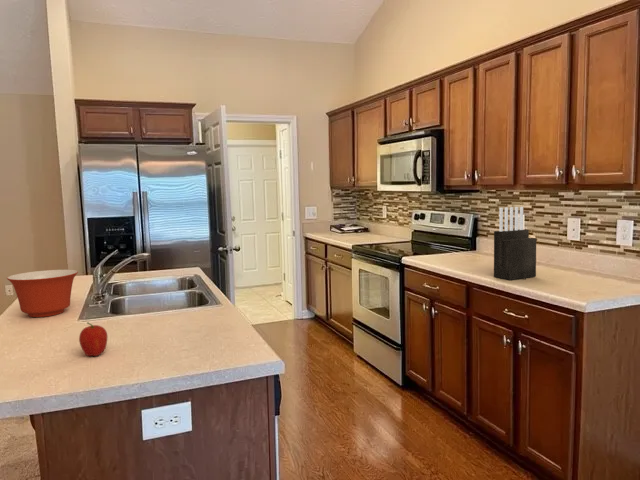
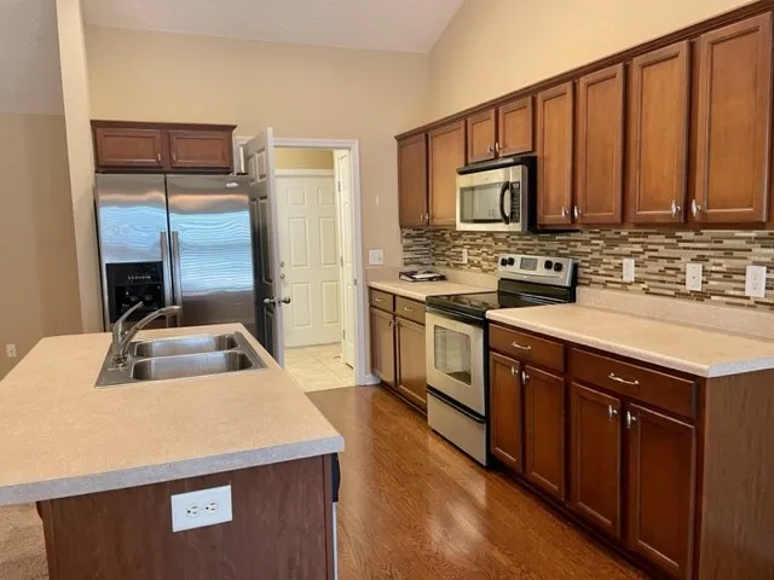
- knife block (516, 242)
- mixing bowl (44, 293)
- fruit (93, 338)
